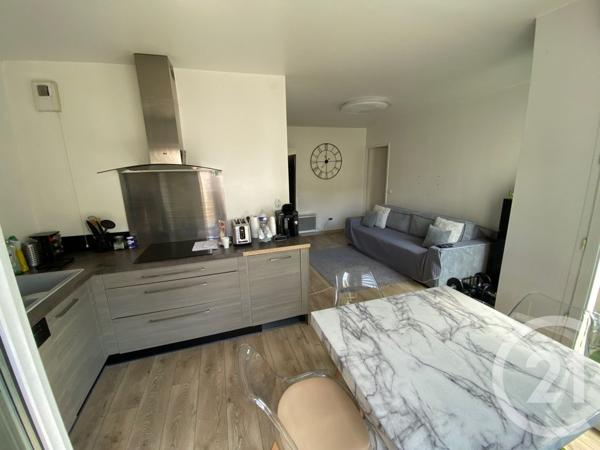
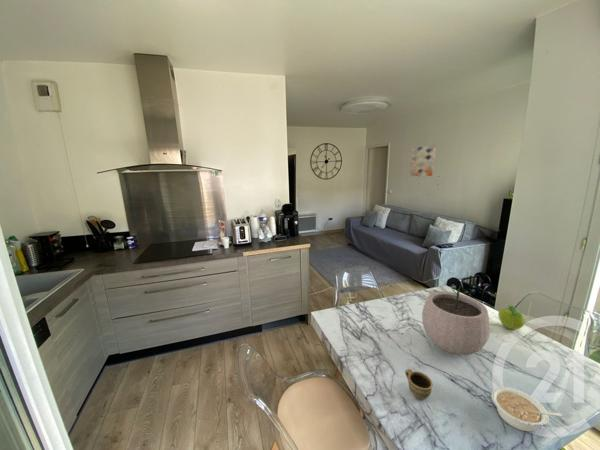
+ fruit (511, 318)
+ legume (519, 409)
+ cup (417, 383)
+ wall art (422, 161)
+ plant pot (454, 315)
